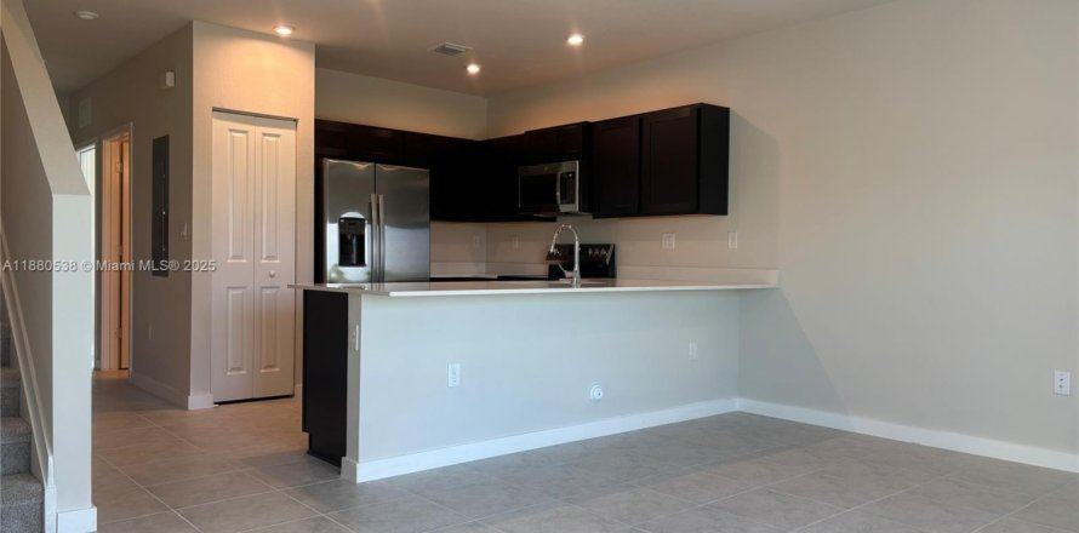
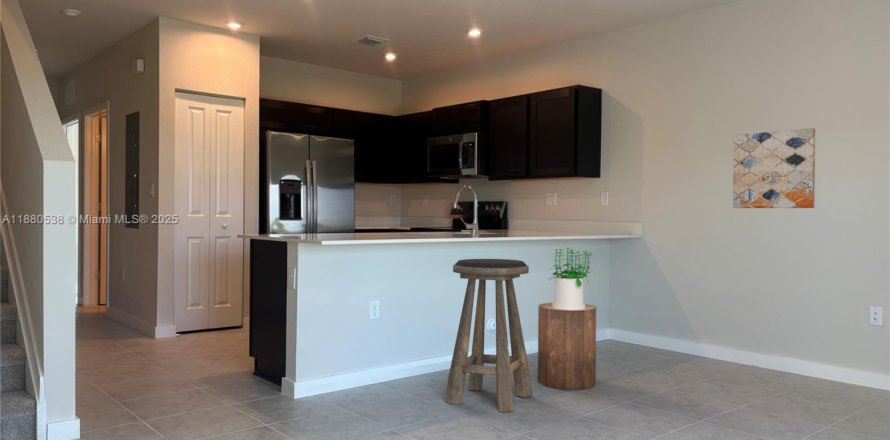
+ wall art (772, 170)
+ stool (484, 329)
+ potted plant (571, 277)
+ stool (566, 344)
